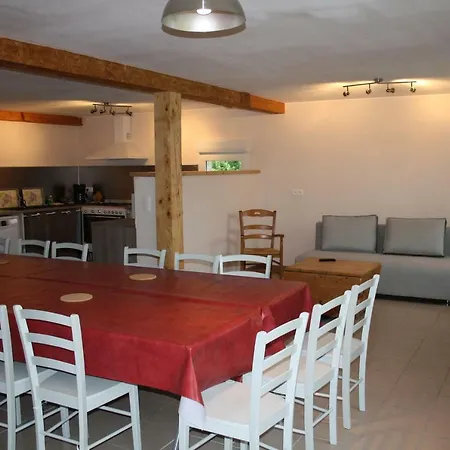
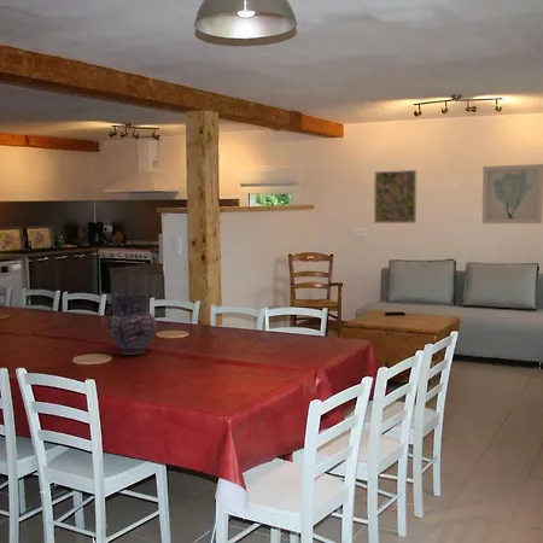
+ wall art (512, 194)
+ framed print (395, 197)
+ pottery (132, 322)
